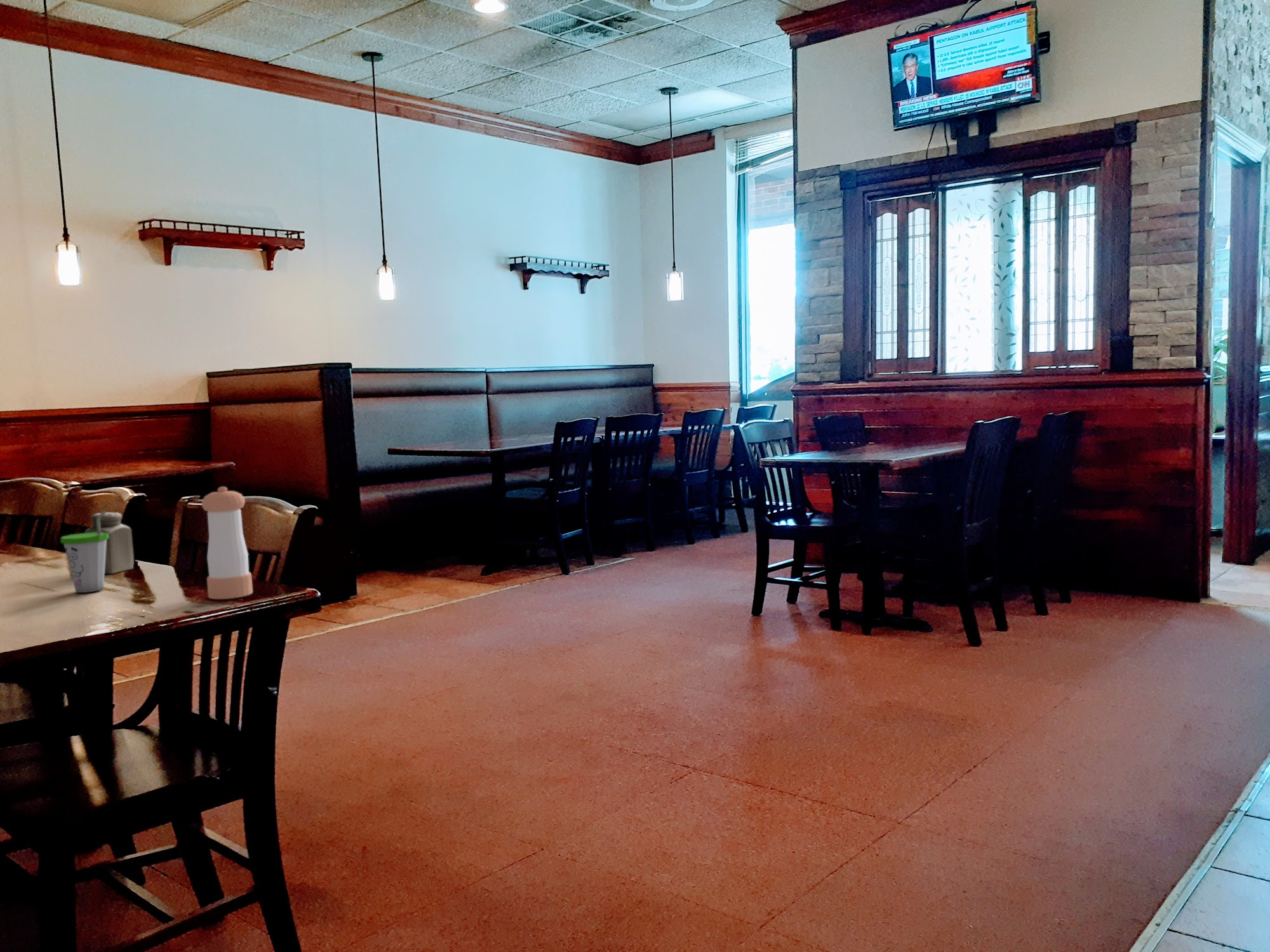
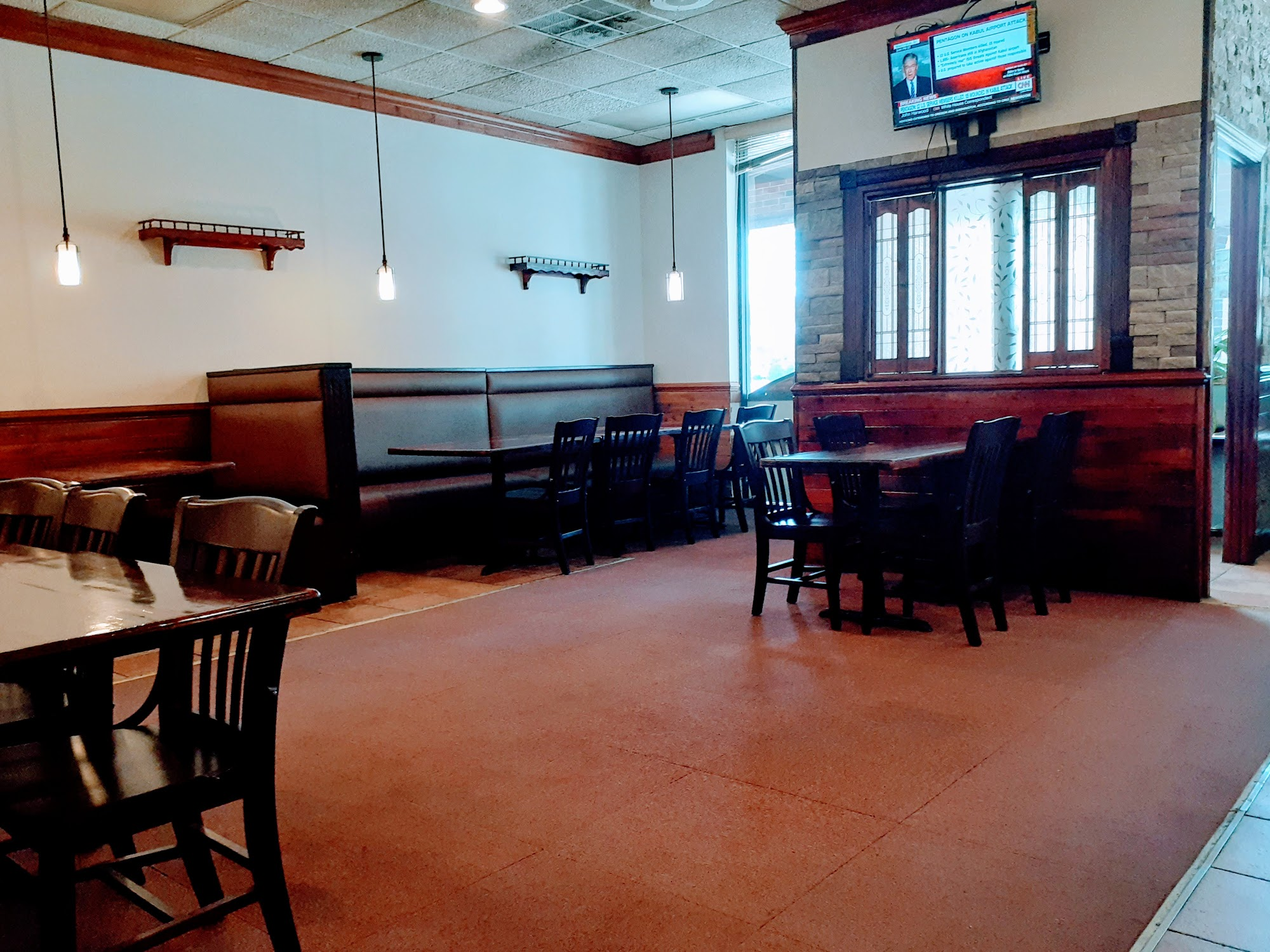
- salt shaker (109, 541)
- pepper shaker (226, 541)
- cup (86, 550)
